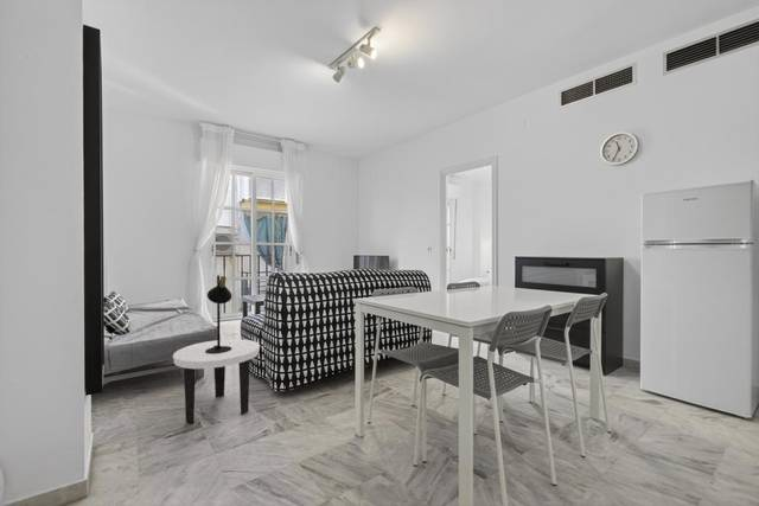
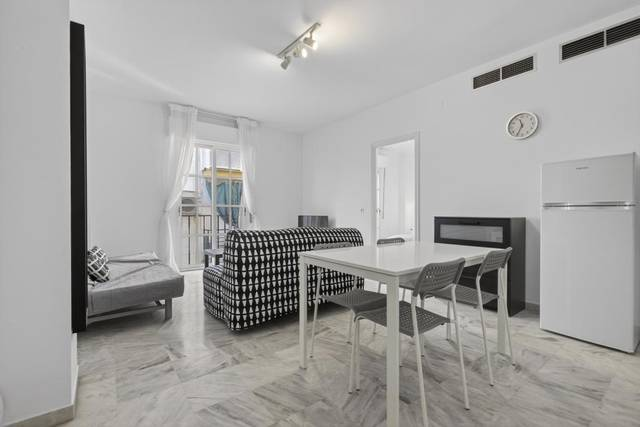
- side table (218, 378)
- table lamp (218, 312)
